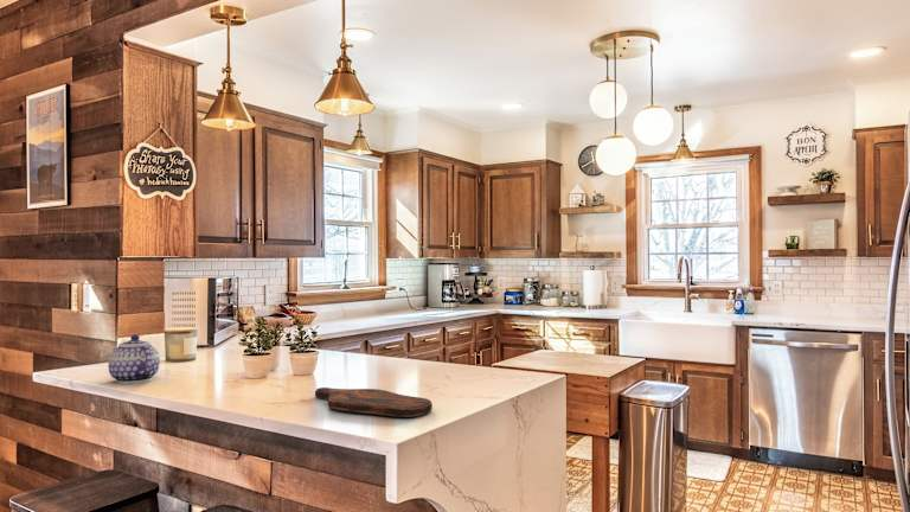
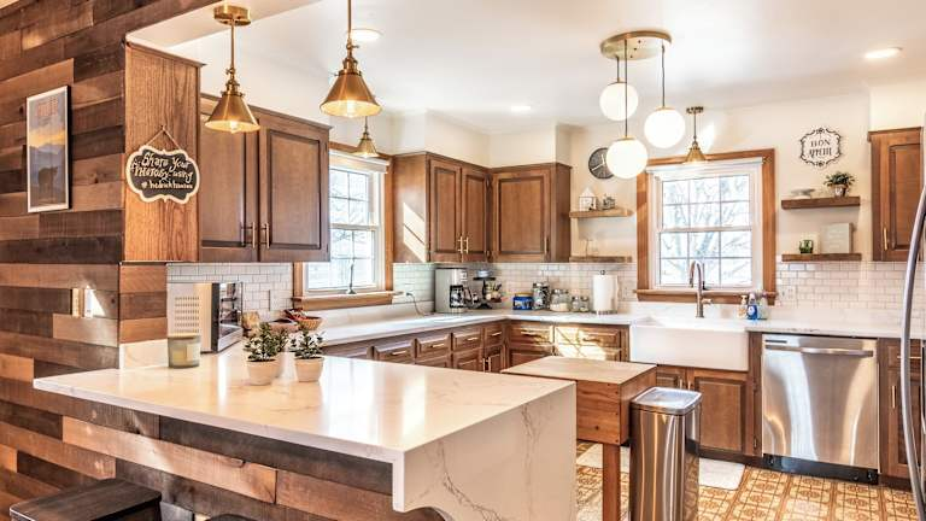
- teapot (134, 357)
- cutting board (364, 401)
